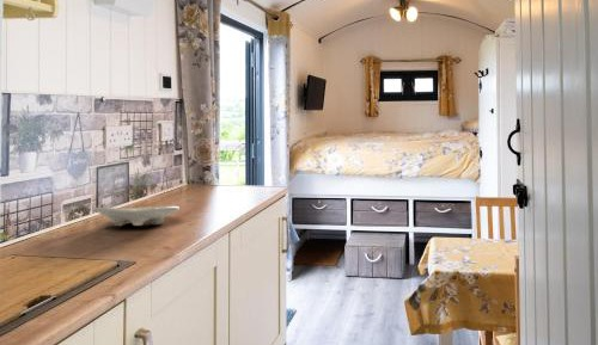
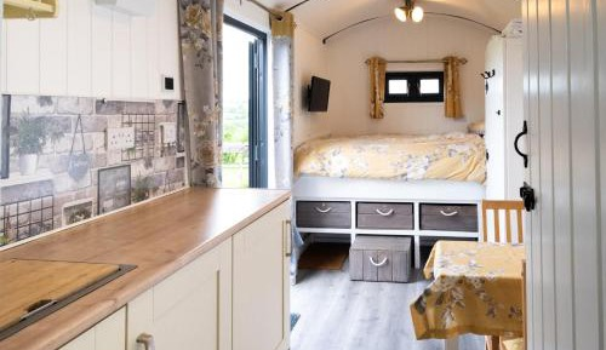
- bowl (138, 215)
